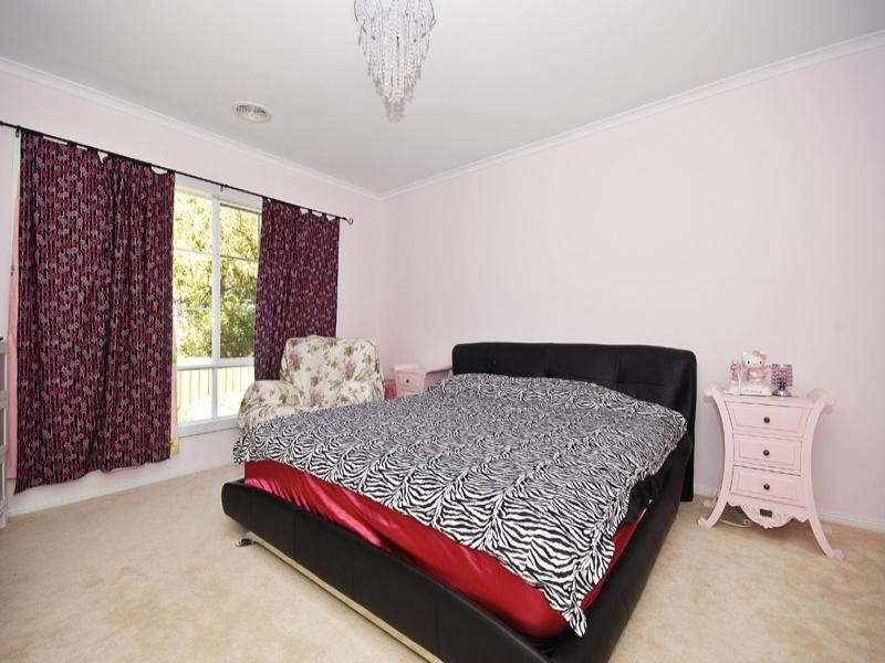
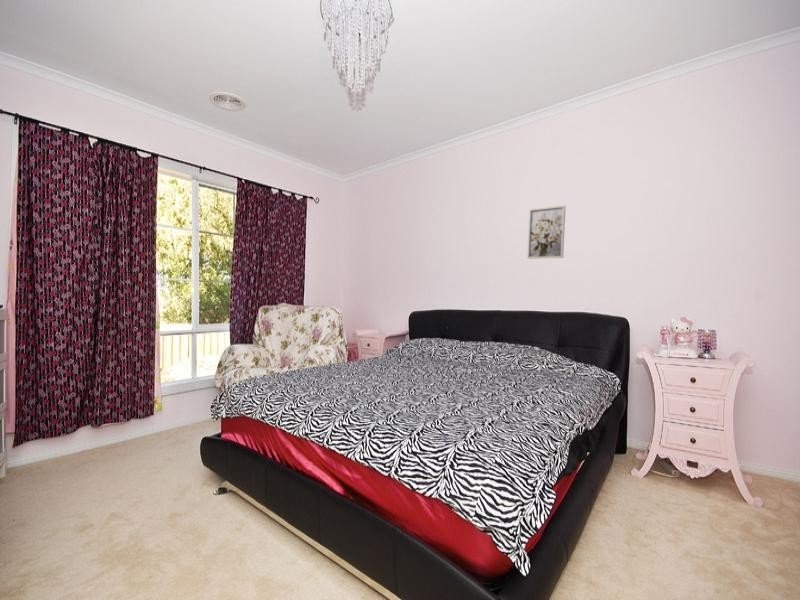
+ wall art (545, 232)
